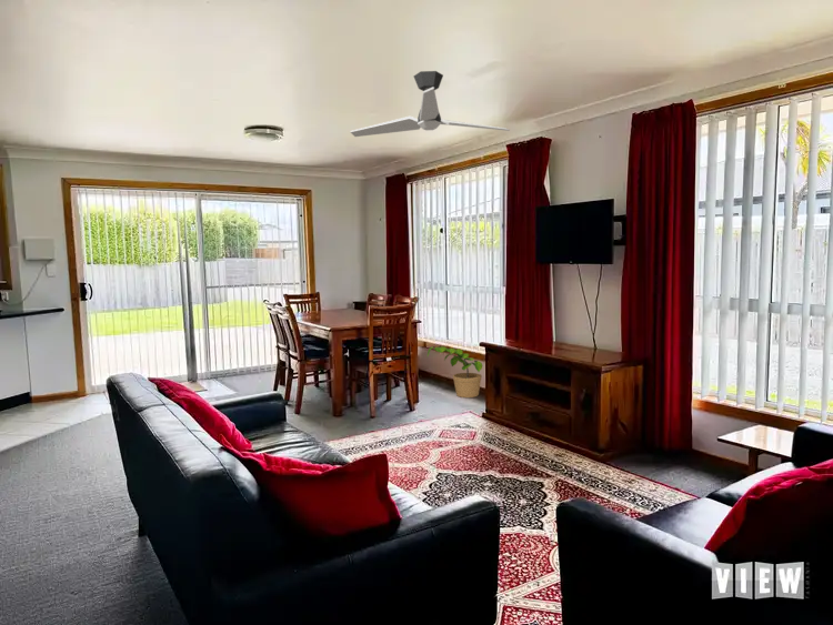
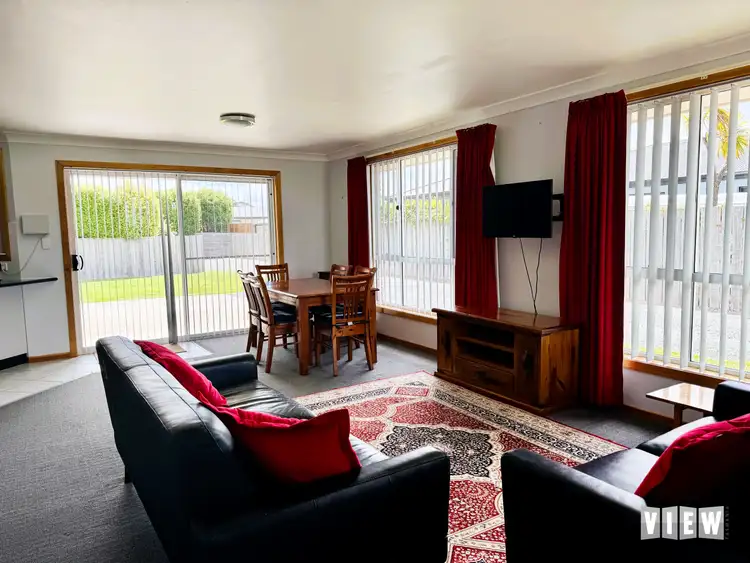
- potted plant (452, 365)
- ceiling fan (429, 95)
